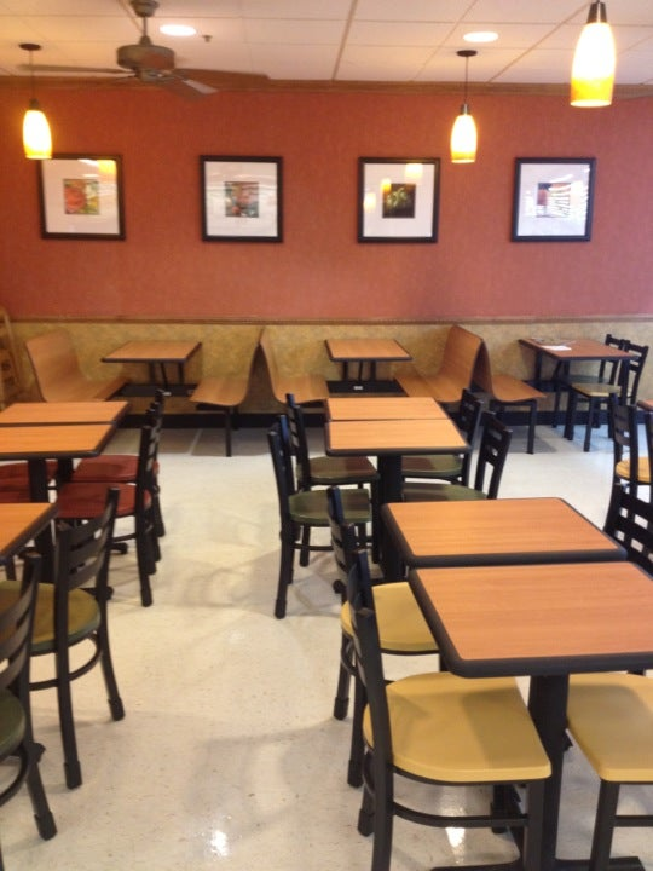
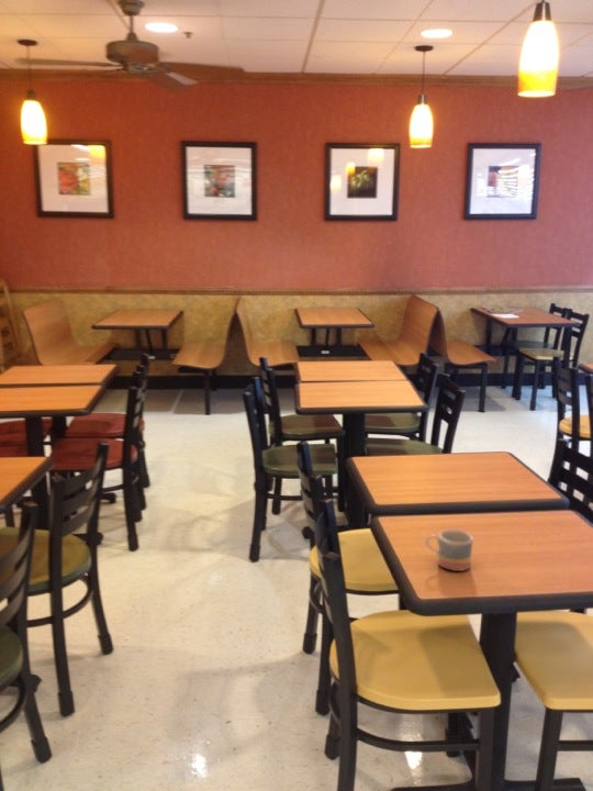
+ mug (448, 549)
